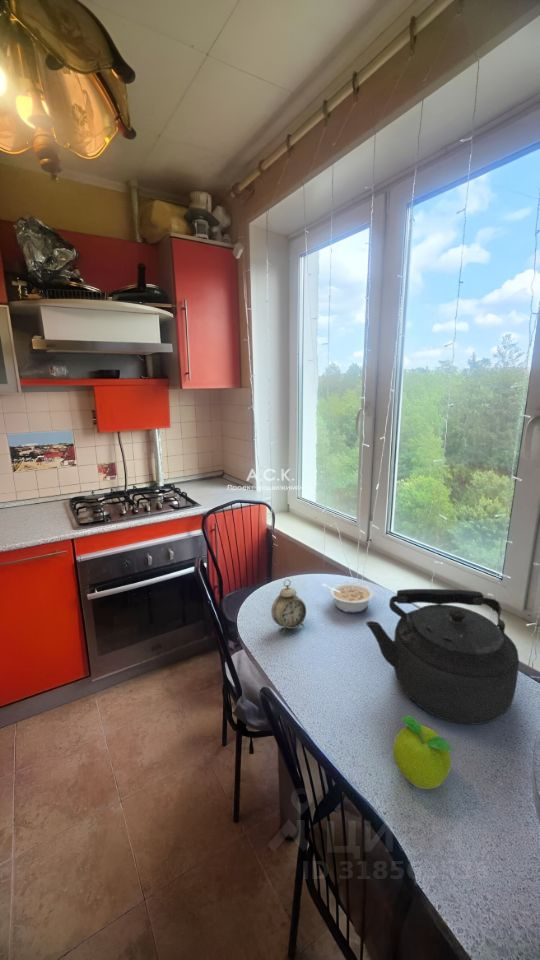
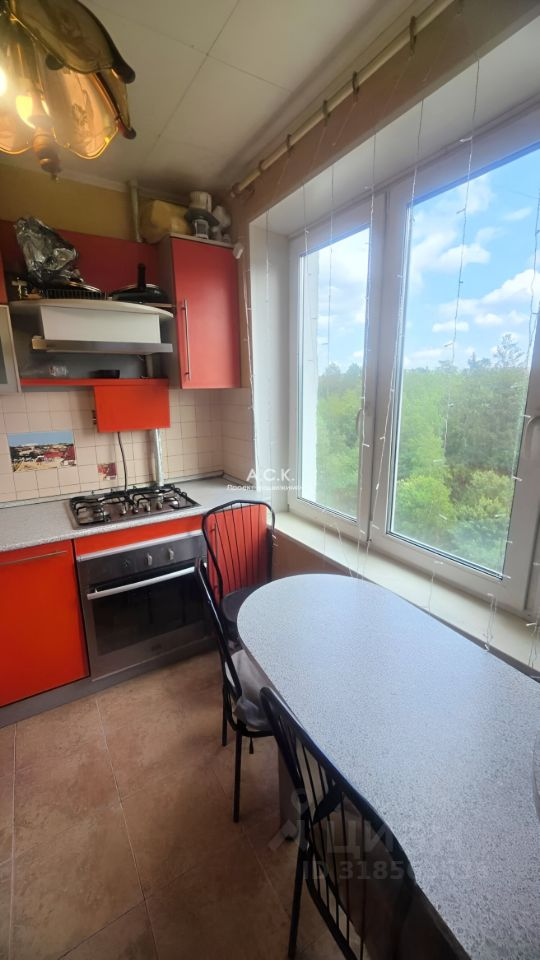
- fruit (420, 755)
- kettle (448, 648)
- alarm clock (289, 604)
- legume (349, 597)
